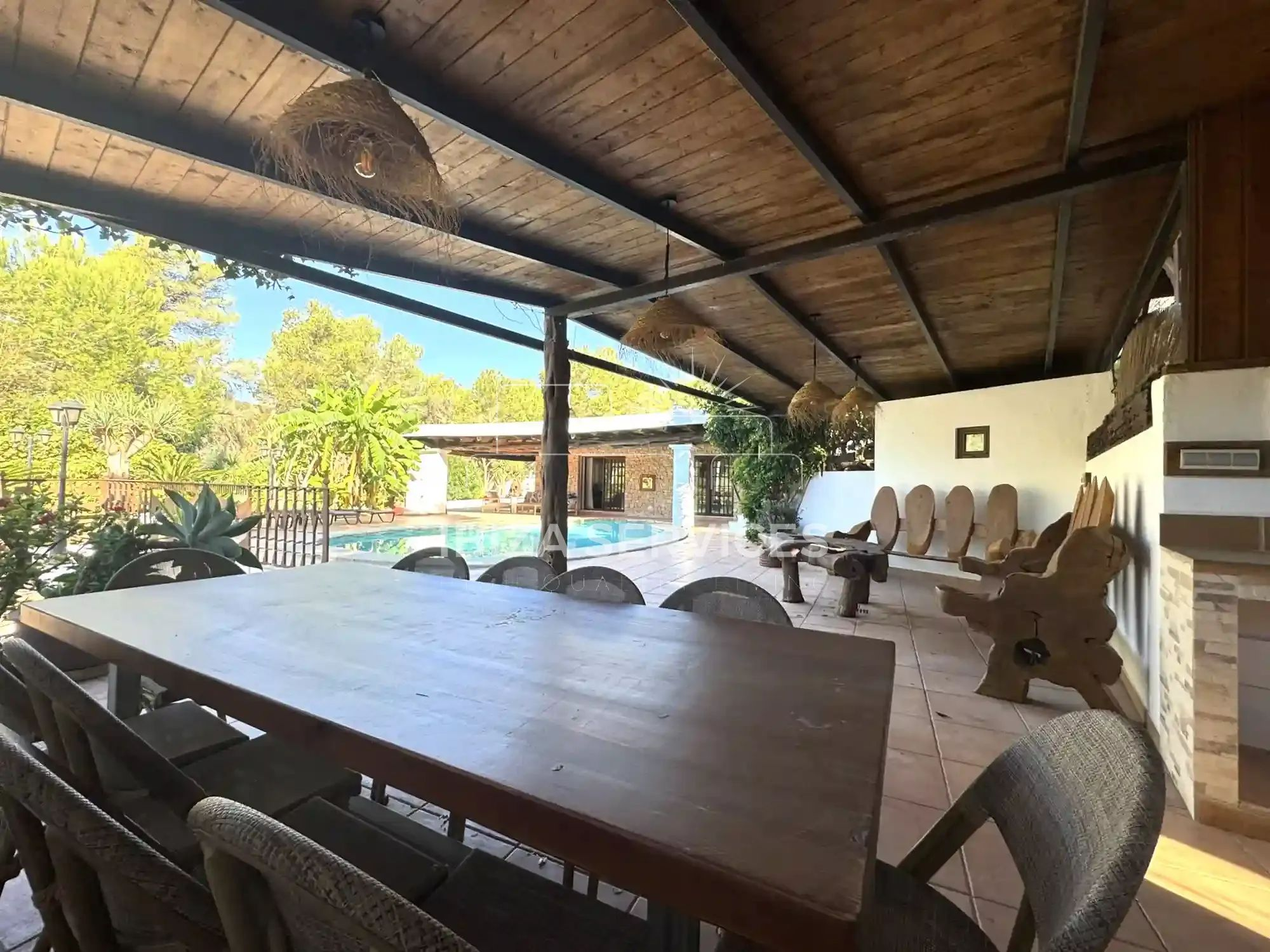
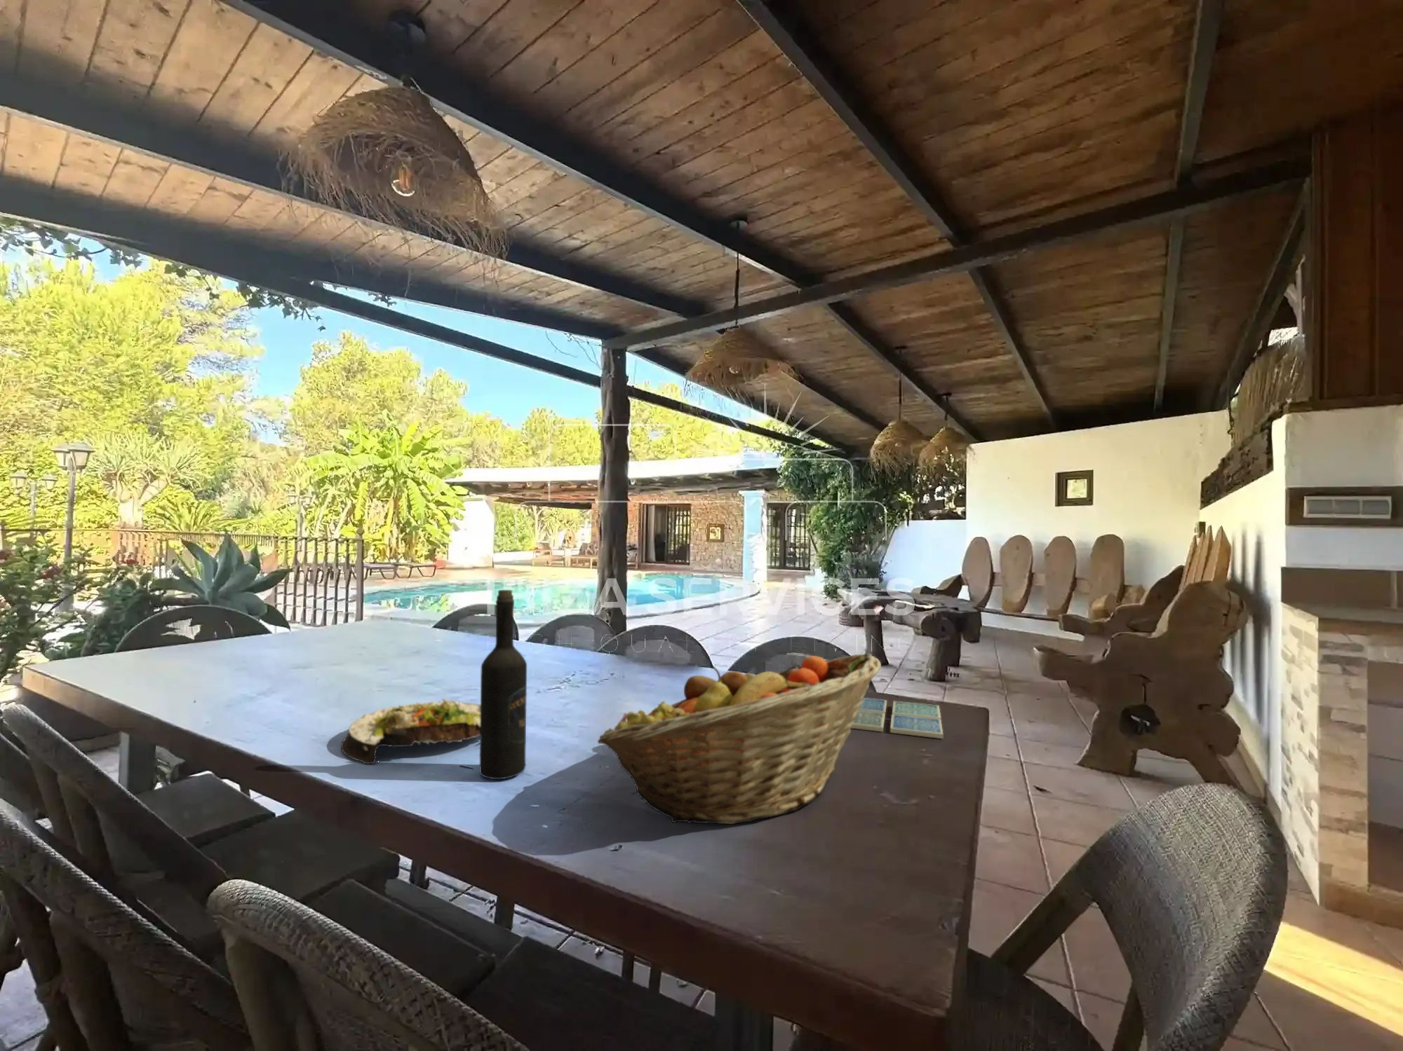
+ wine bottle (504, 681)
+ drink coaster (892, 714)
+ fruit basket (747, 719)
+ salad plate (425, 719)
